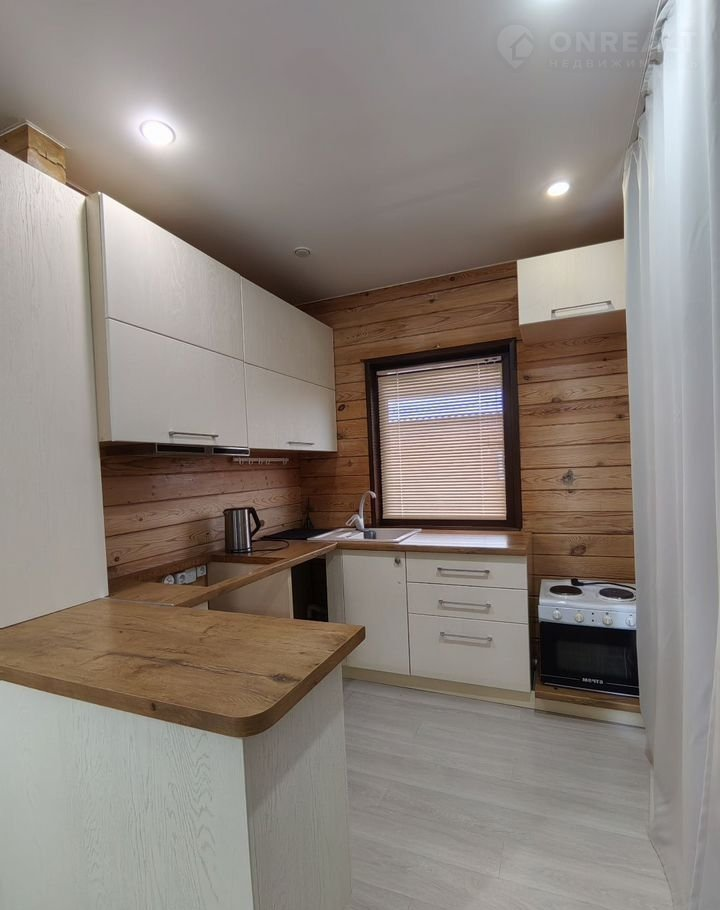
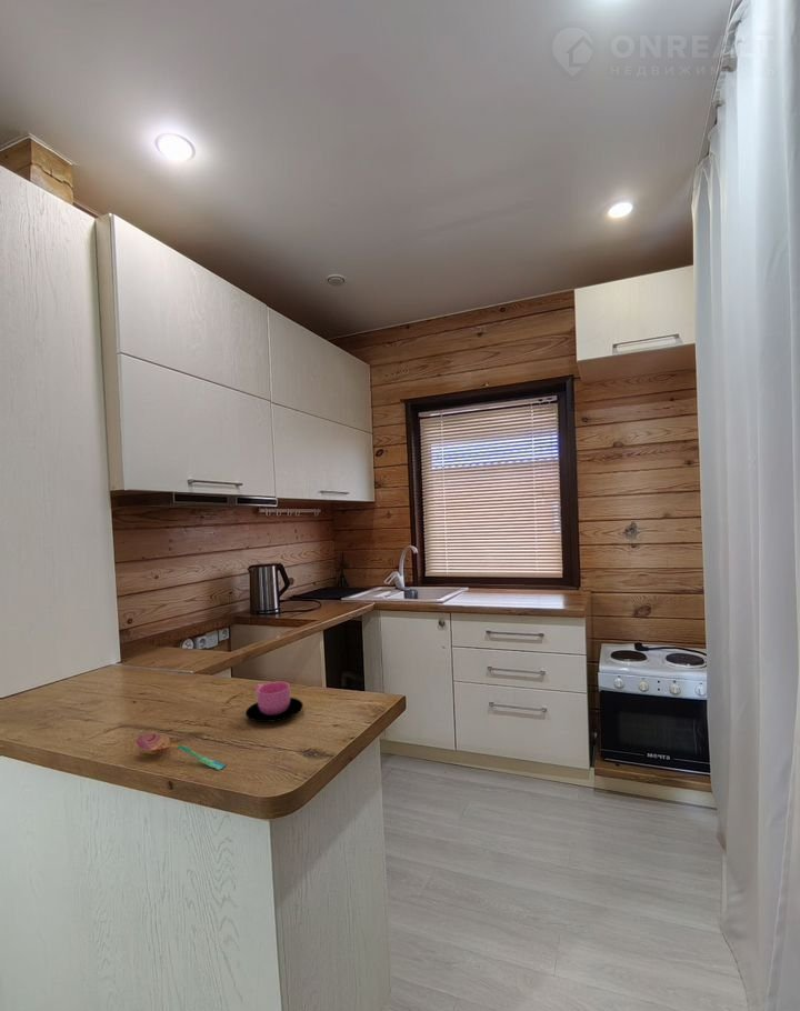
+ cup (273, 701)
+ soupspoon (180, 748)
